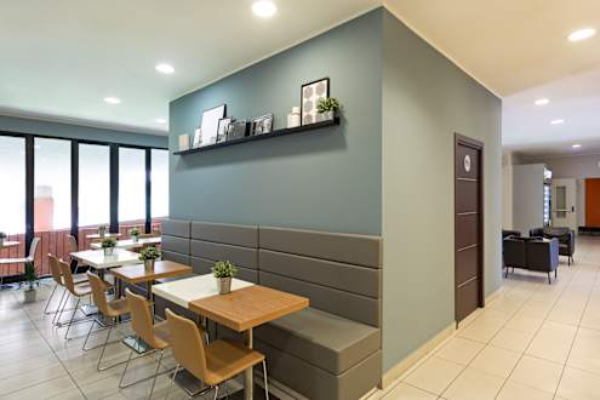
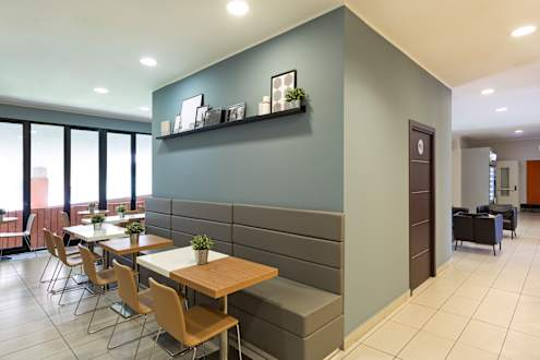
- indoor plant (32, 280)
